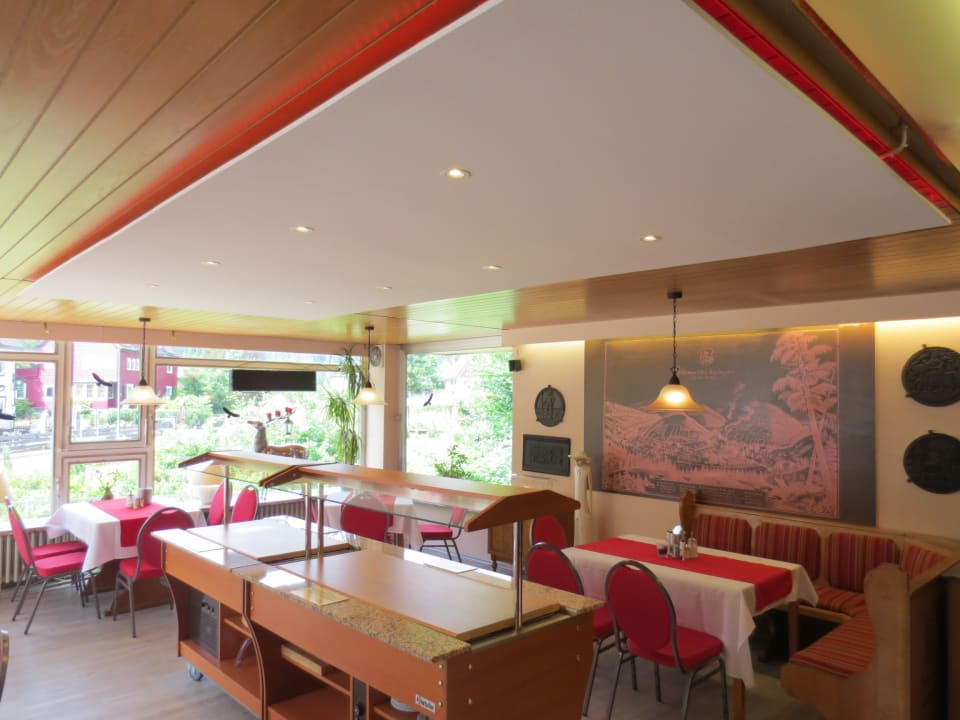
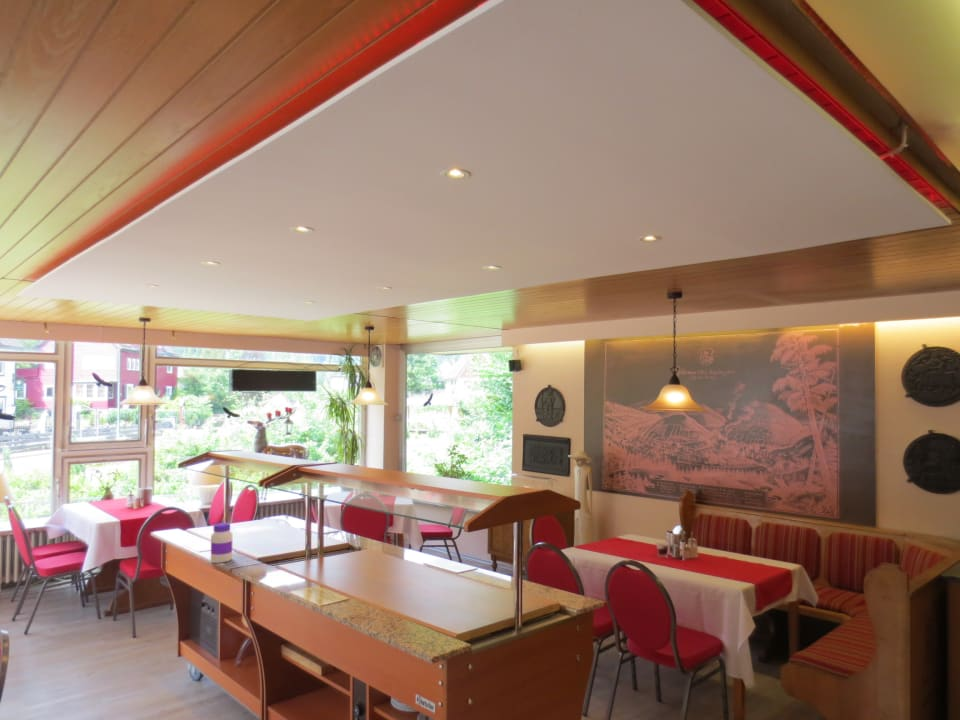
+ jar (221, 542)
